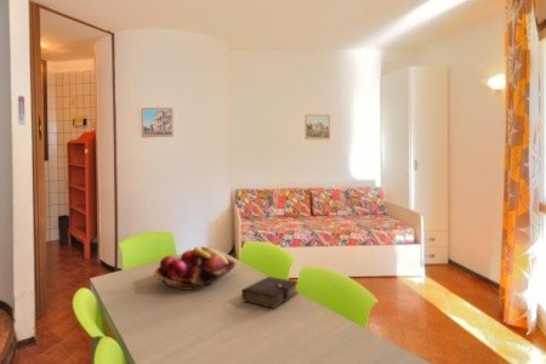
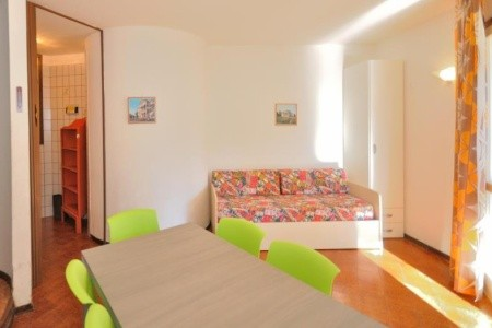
- fruit basket (197, 265)
- book (266, 292)
